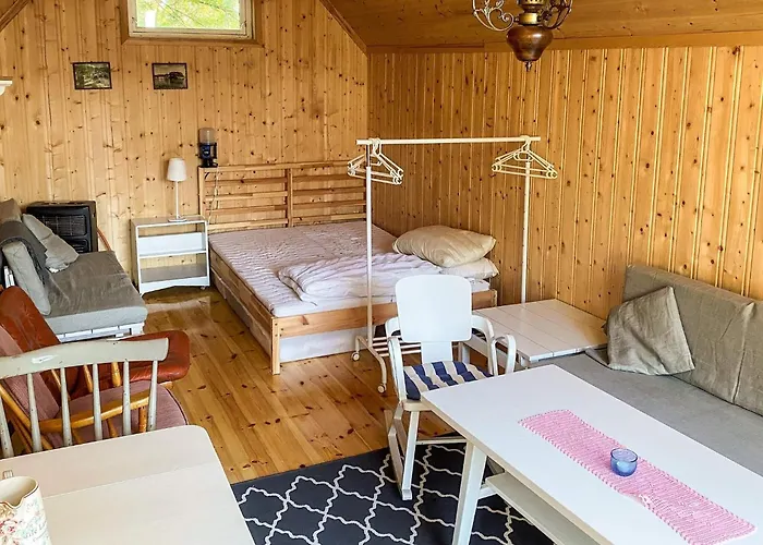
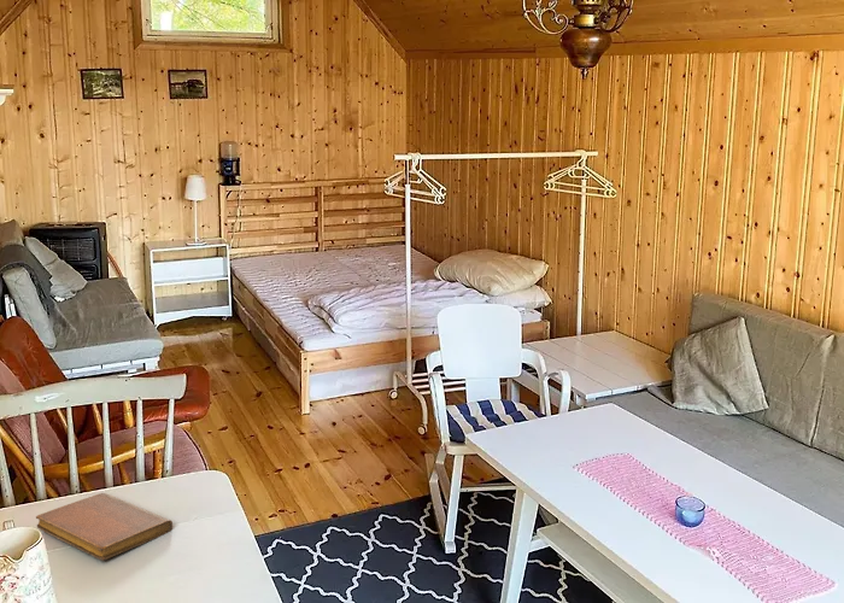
+ notebook (104, 522)
